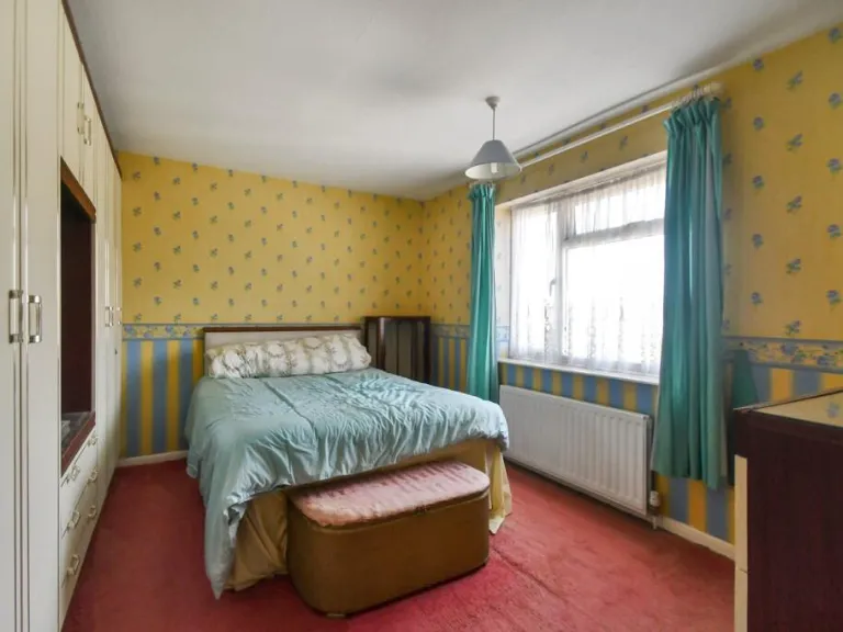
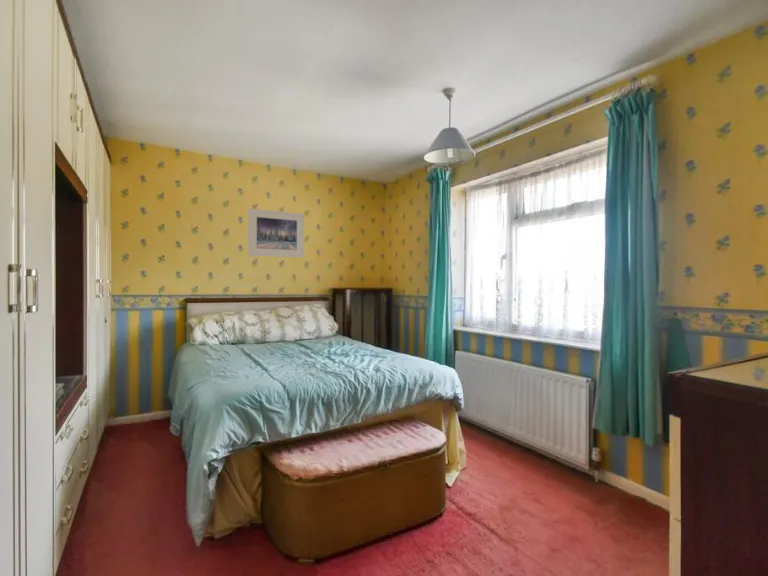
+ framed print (277, 234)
